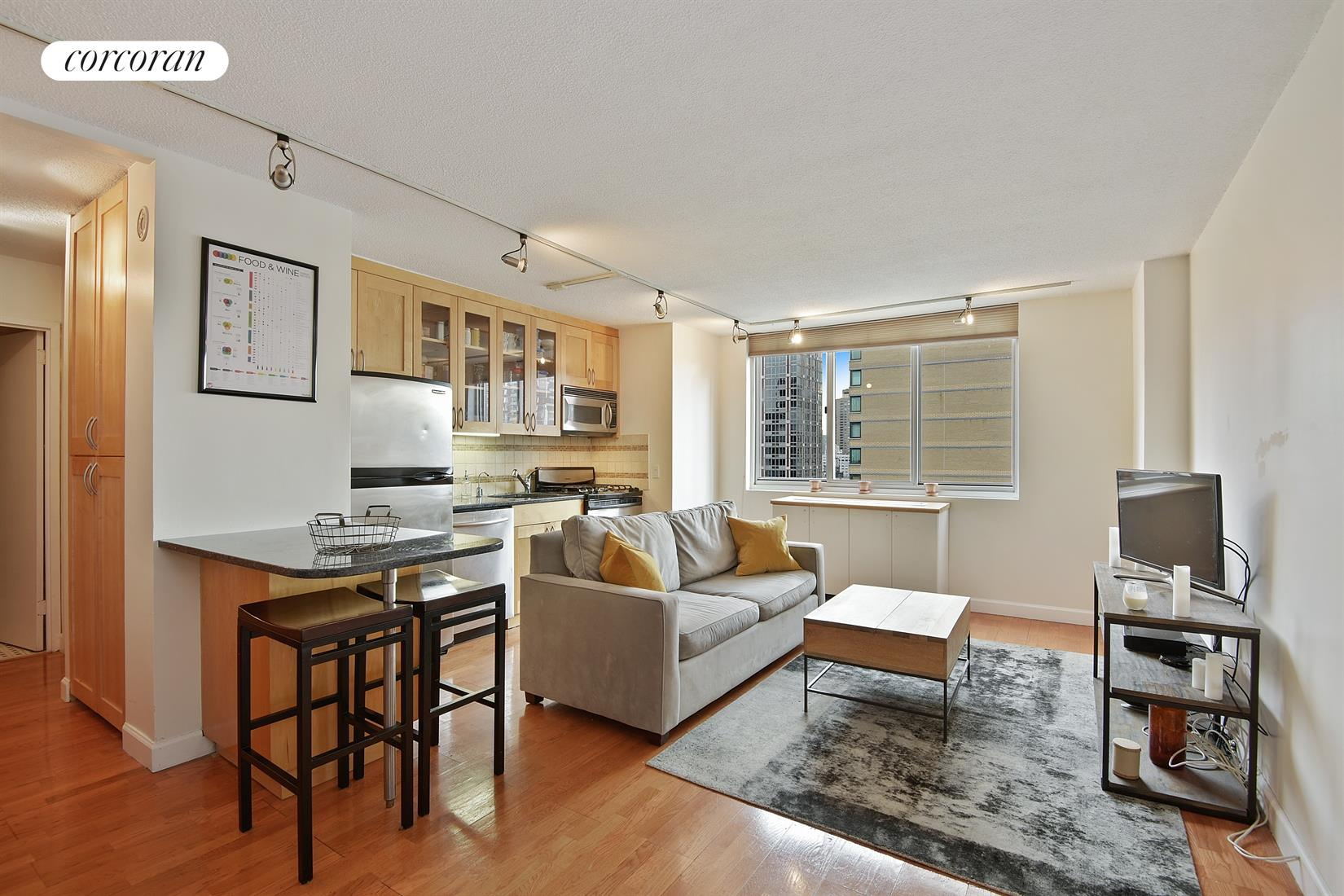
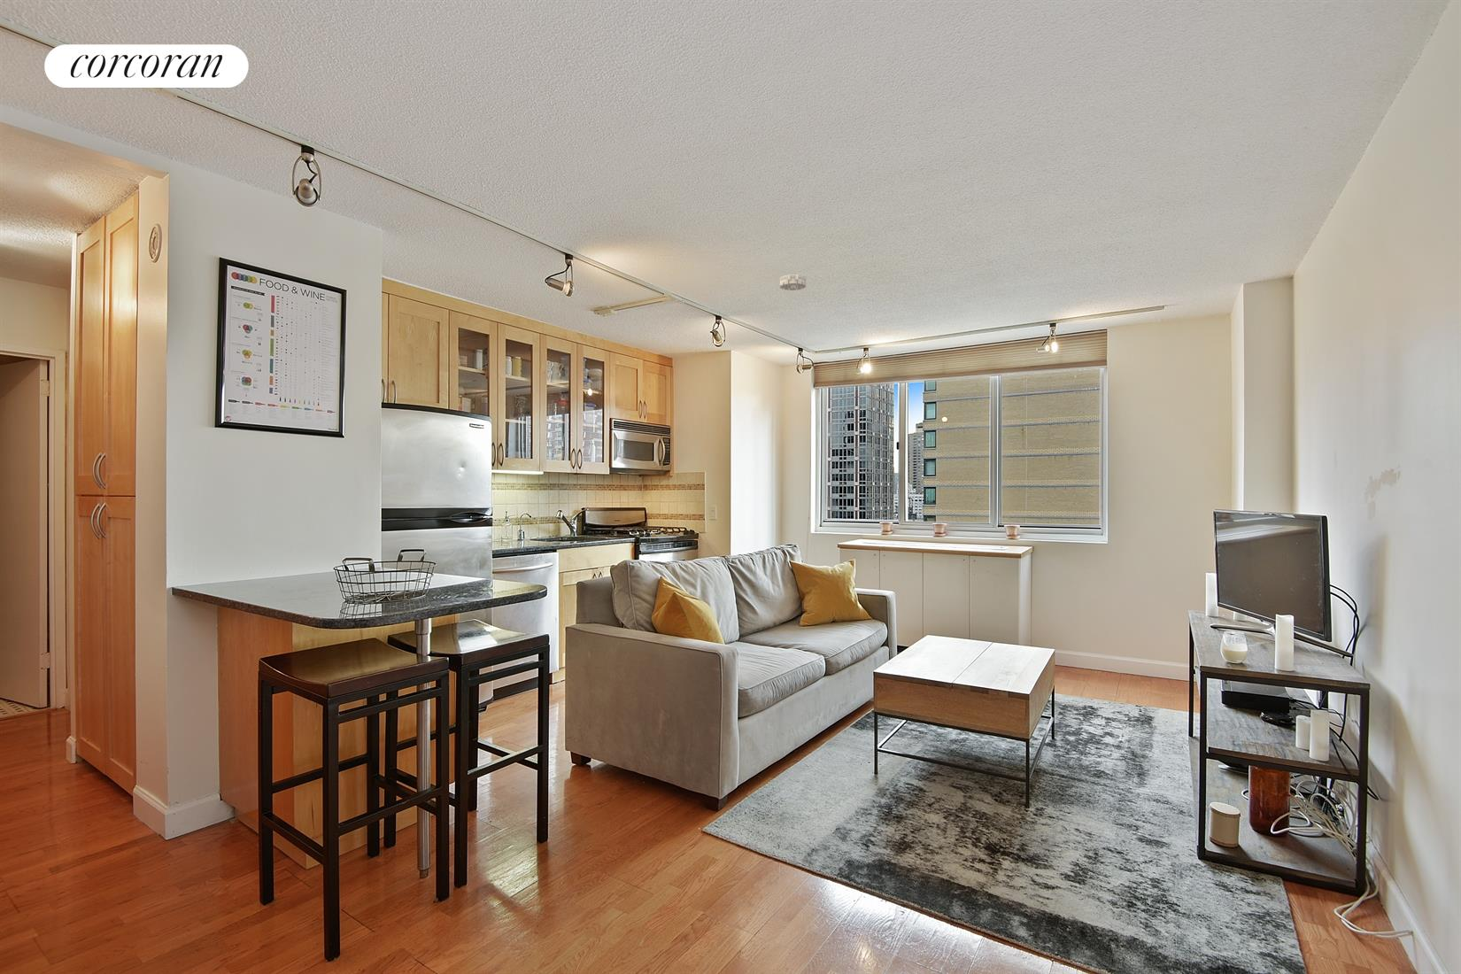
+ smoke detector (792, 282)
